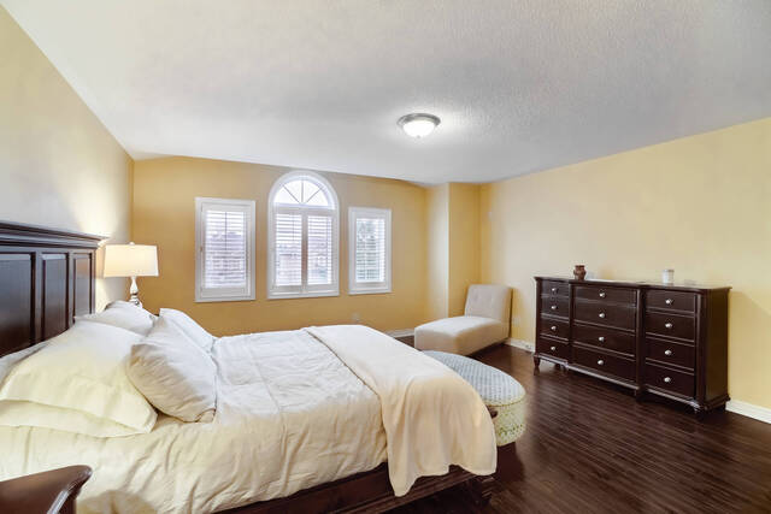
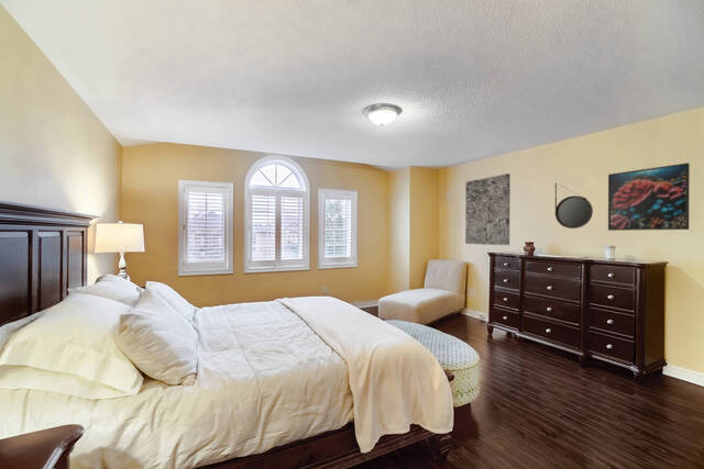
+ home mirror (572, 204)
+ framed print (645, 199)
+ wall art (485, 211)
